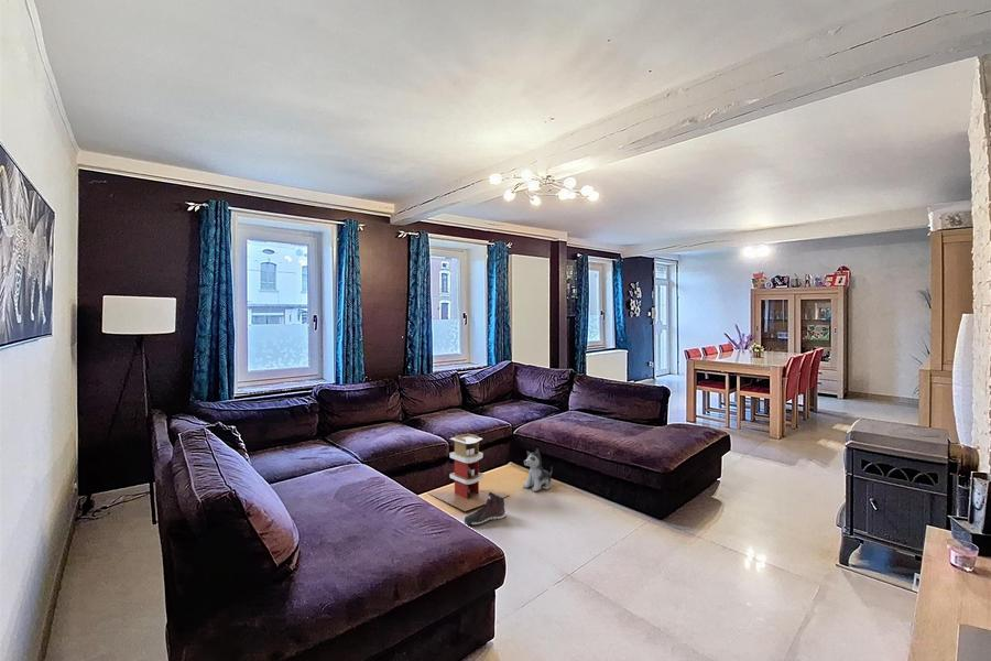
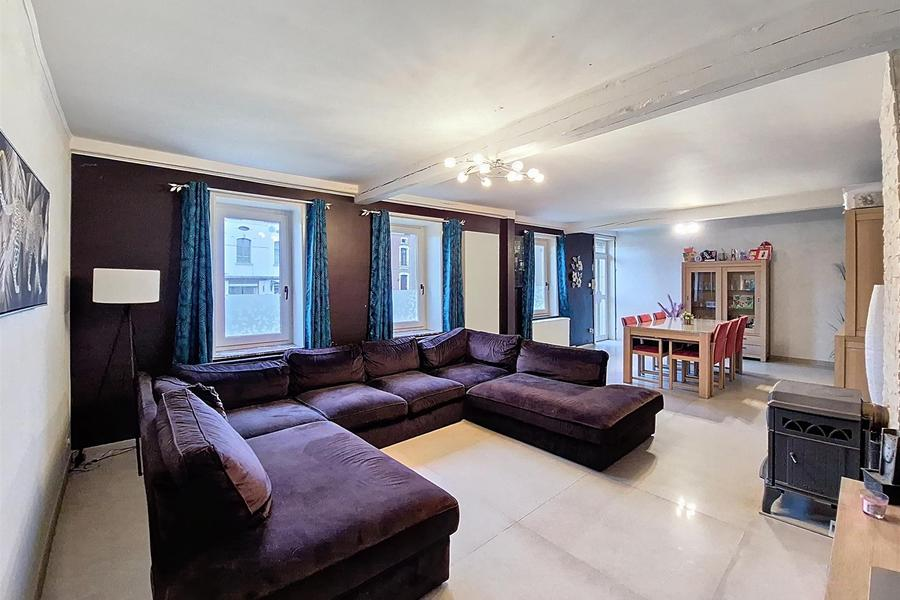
- sneaker (484, 506)
- plush toy (540, 466)
- toy house (468, 465)
